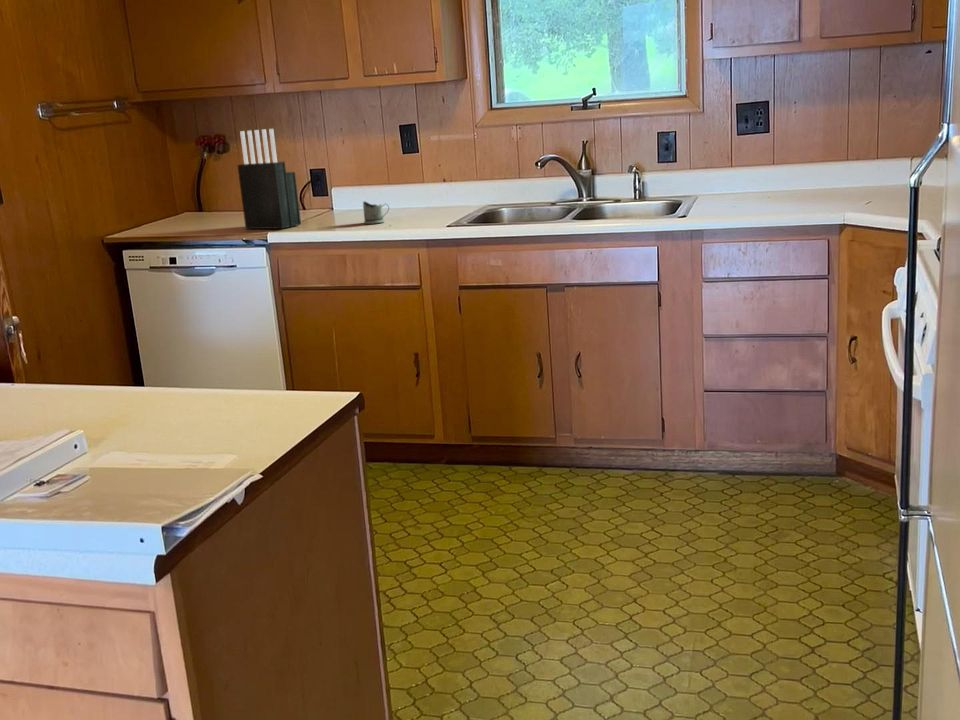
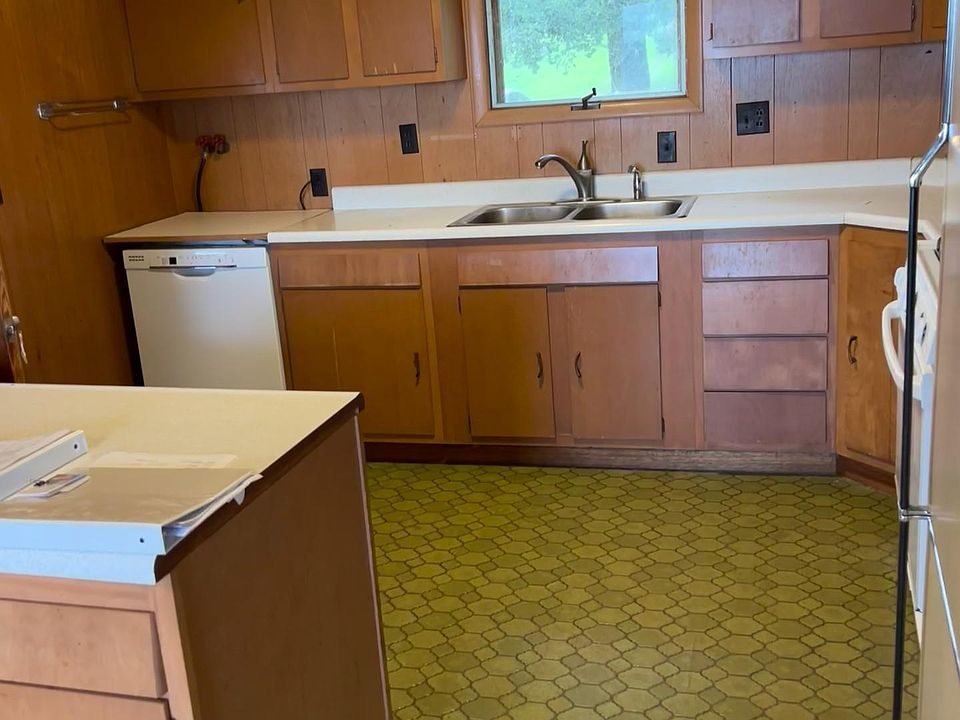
- knife block (269, 178)
- tea glass holder (376, 211)
